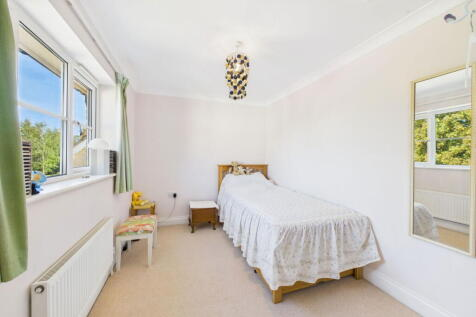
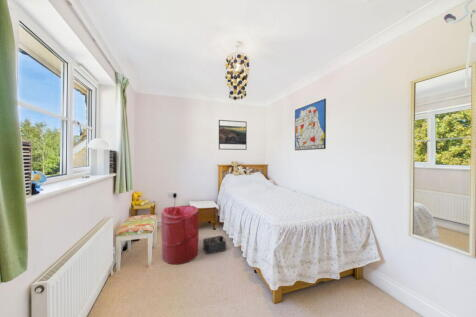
+ laundry hamper (180, 232)
+ storage bin (214, 244)
+ wall art (308, 127)
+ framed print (232, 135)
